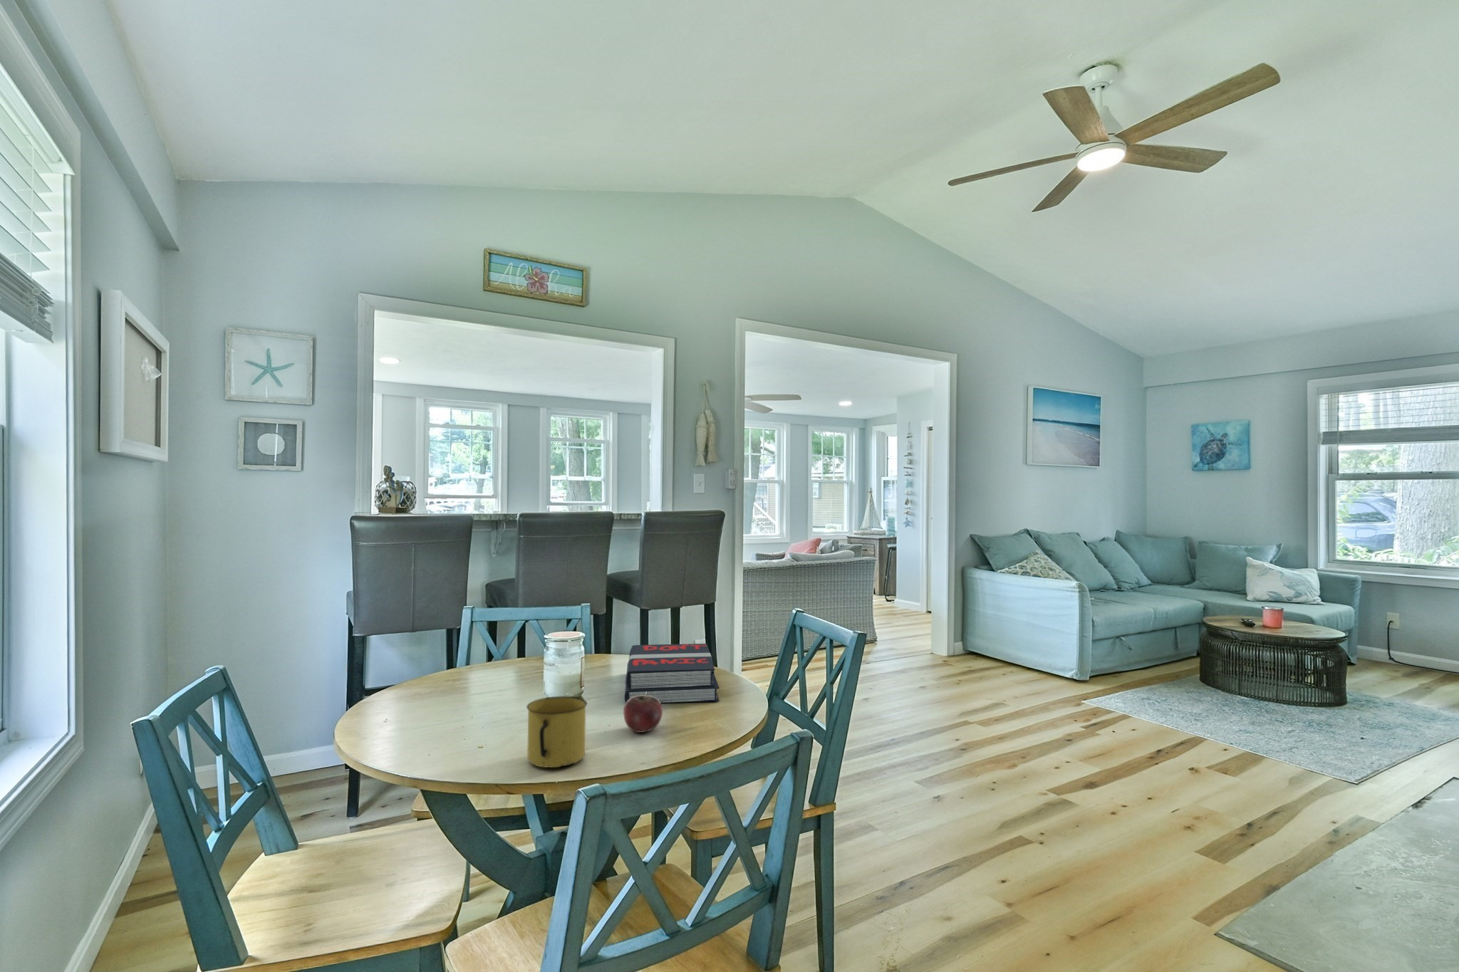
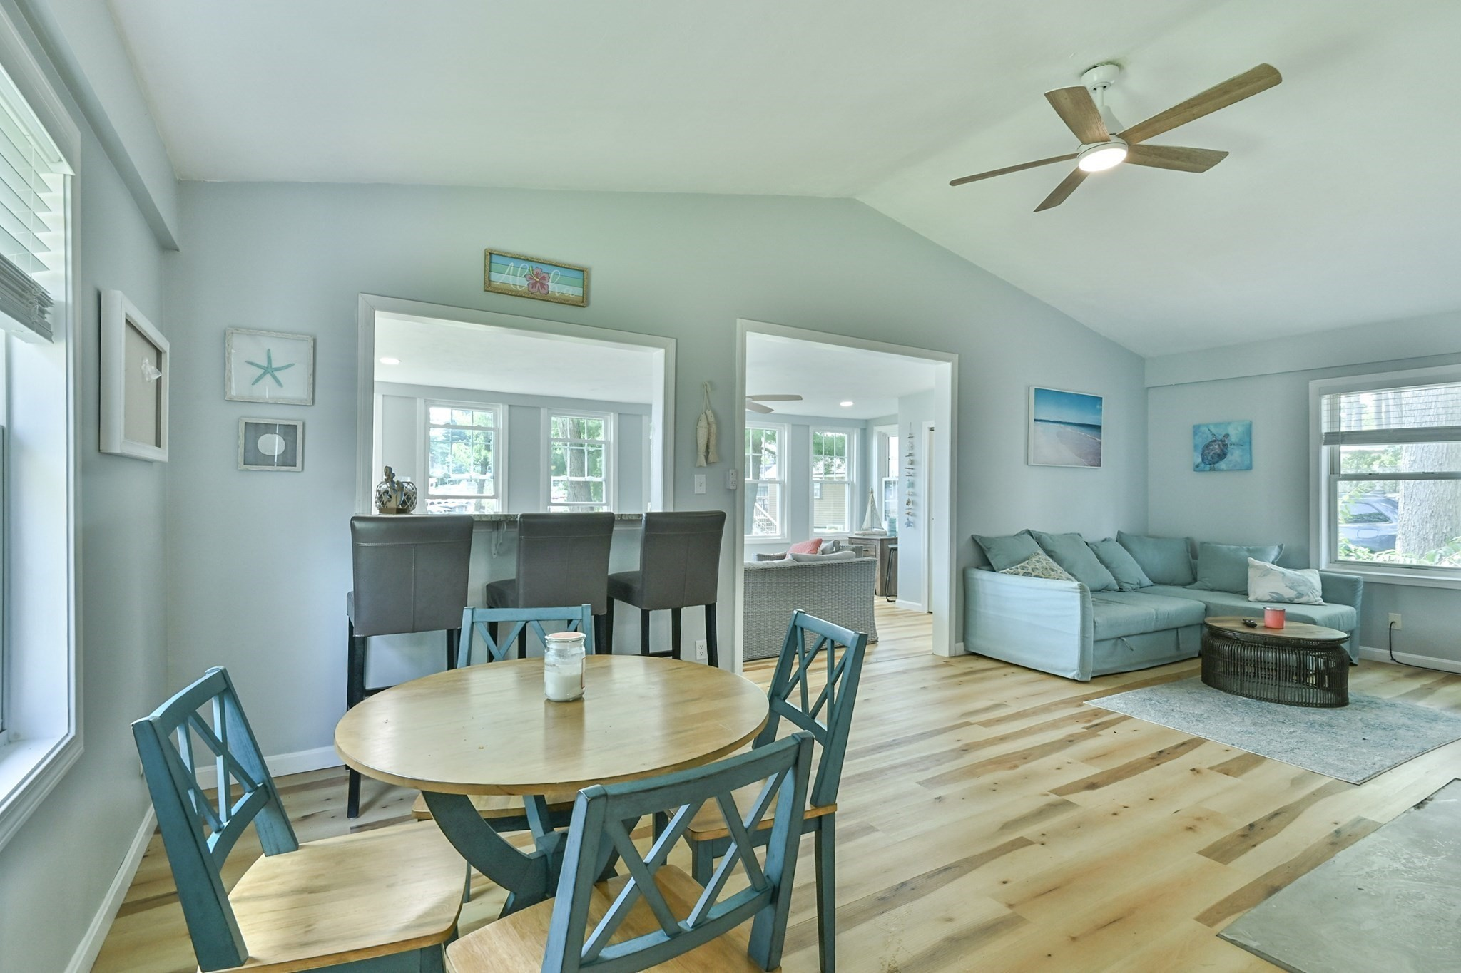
- mug (554, 733)
- book (669, 670)
- apple (642, 711)
